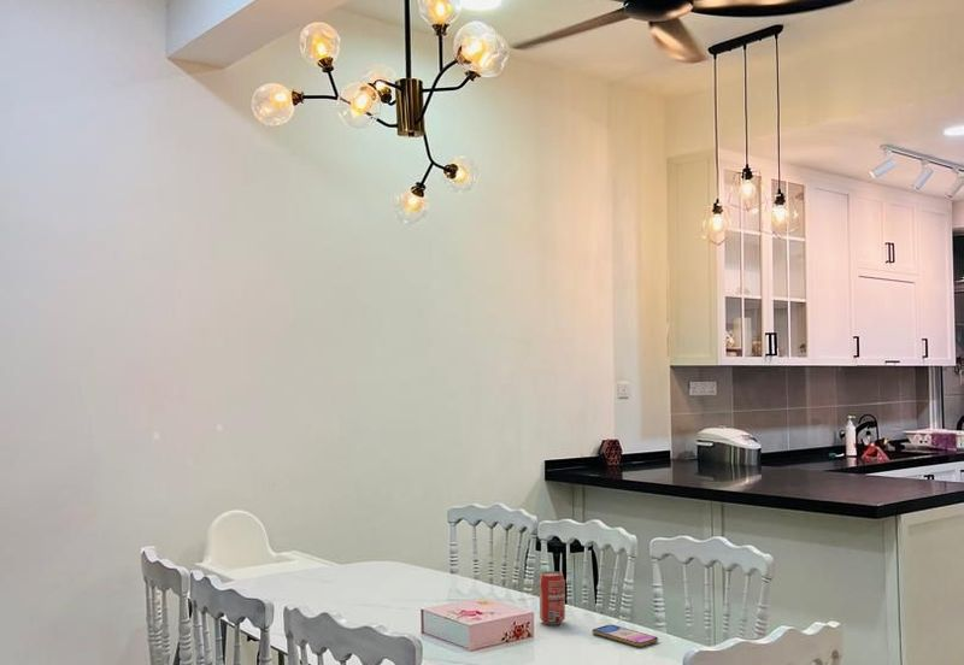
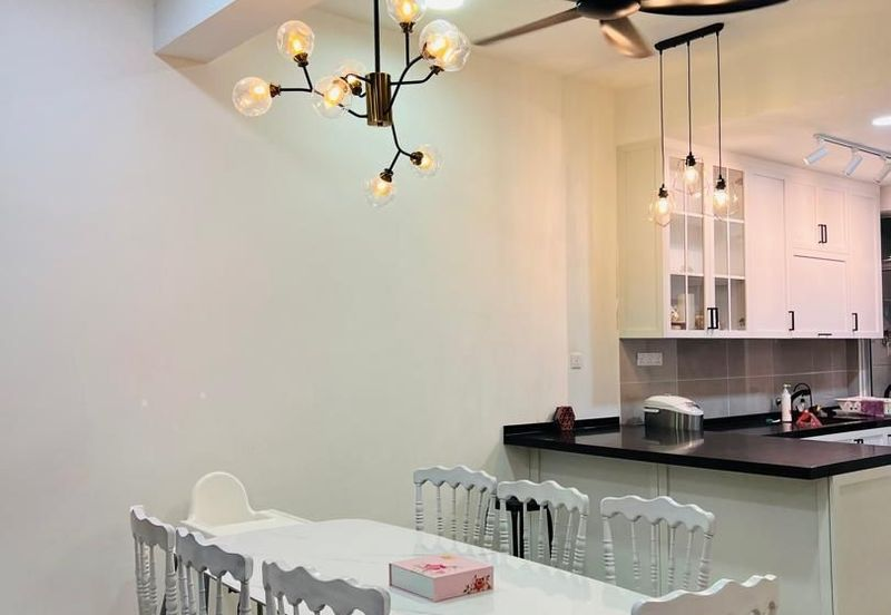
- smartphone (624, 635)
- beverage can (552, 598)
